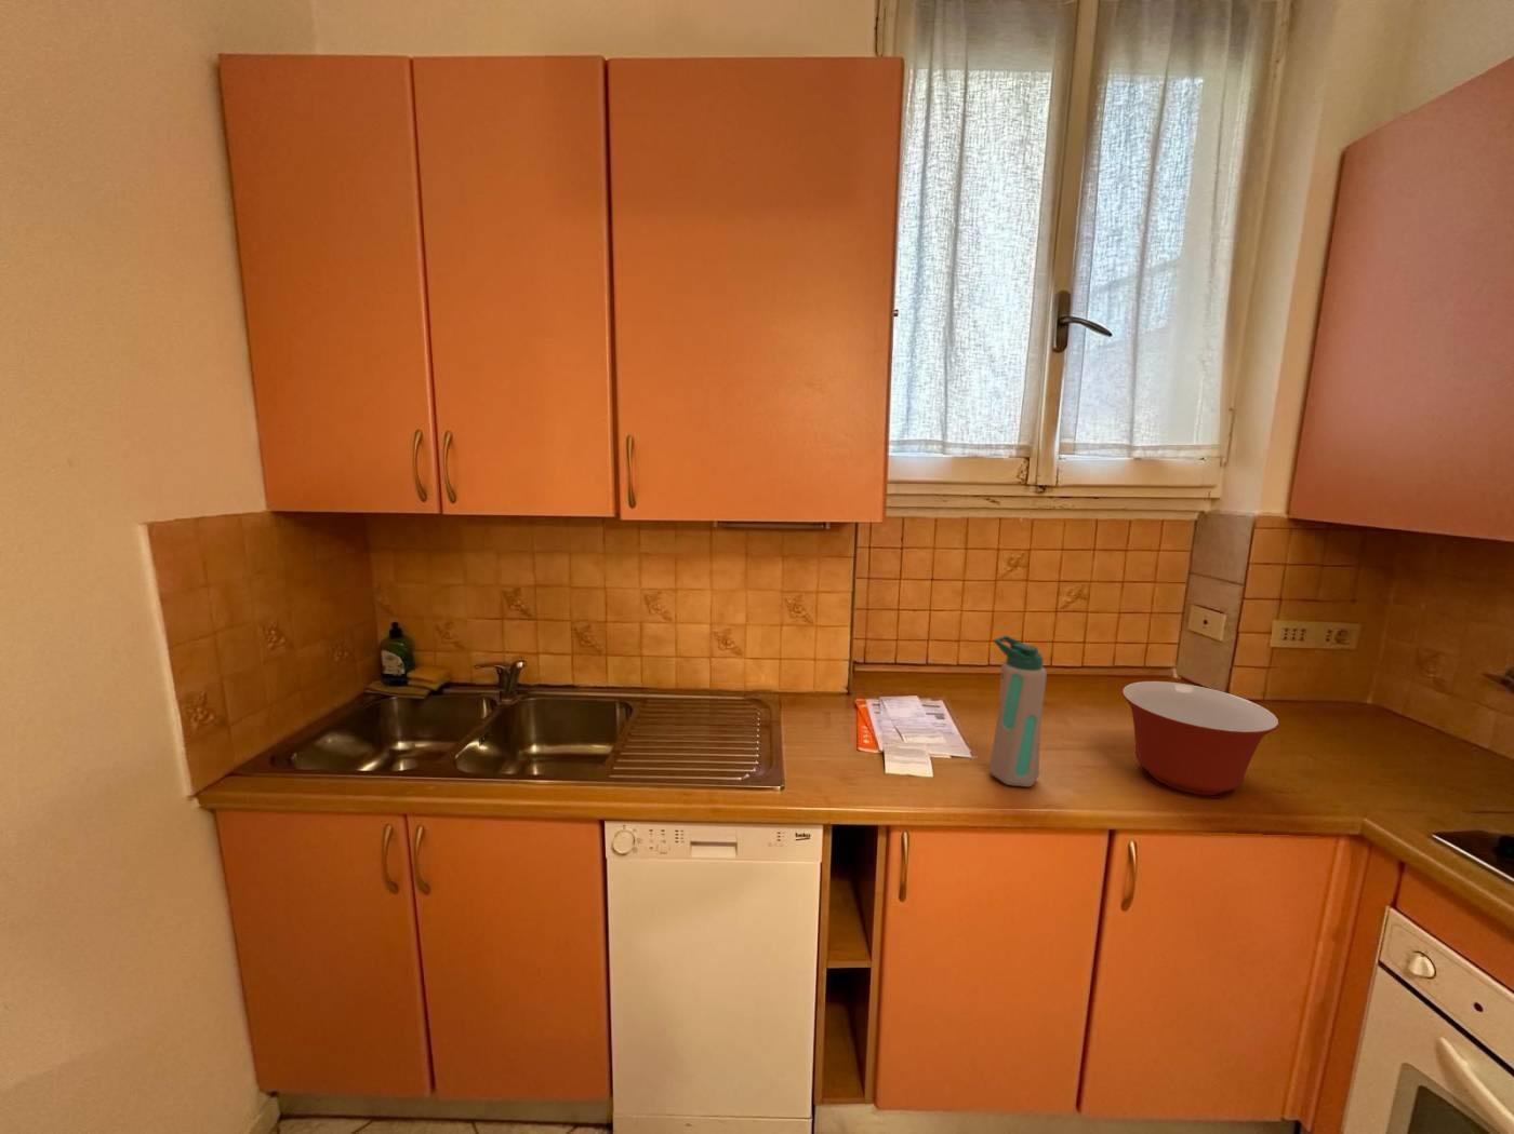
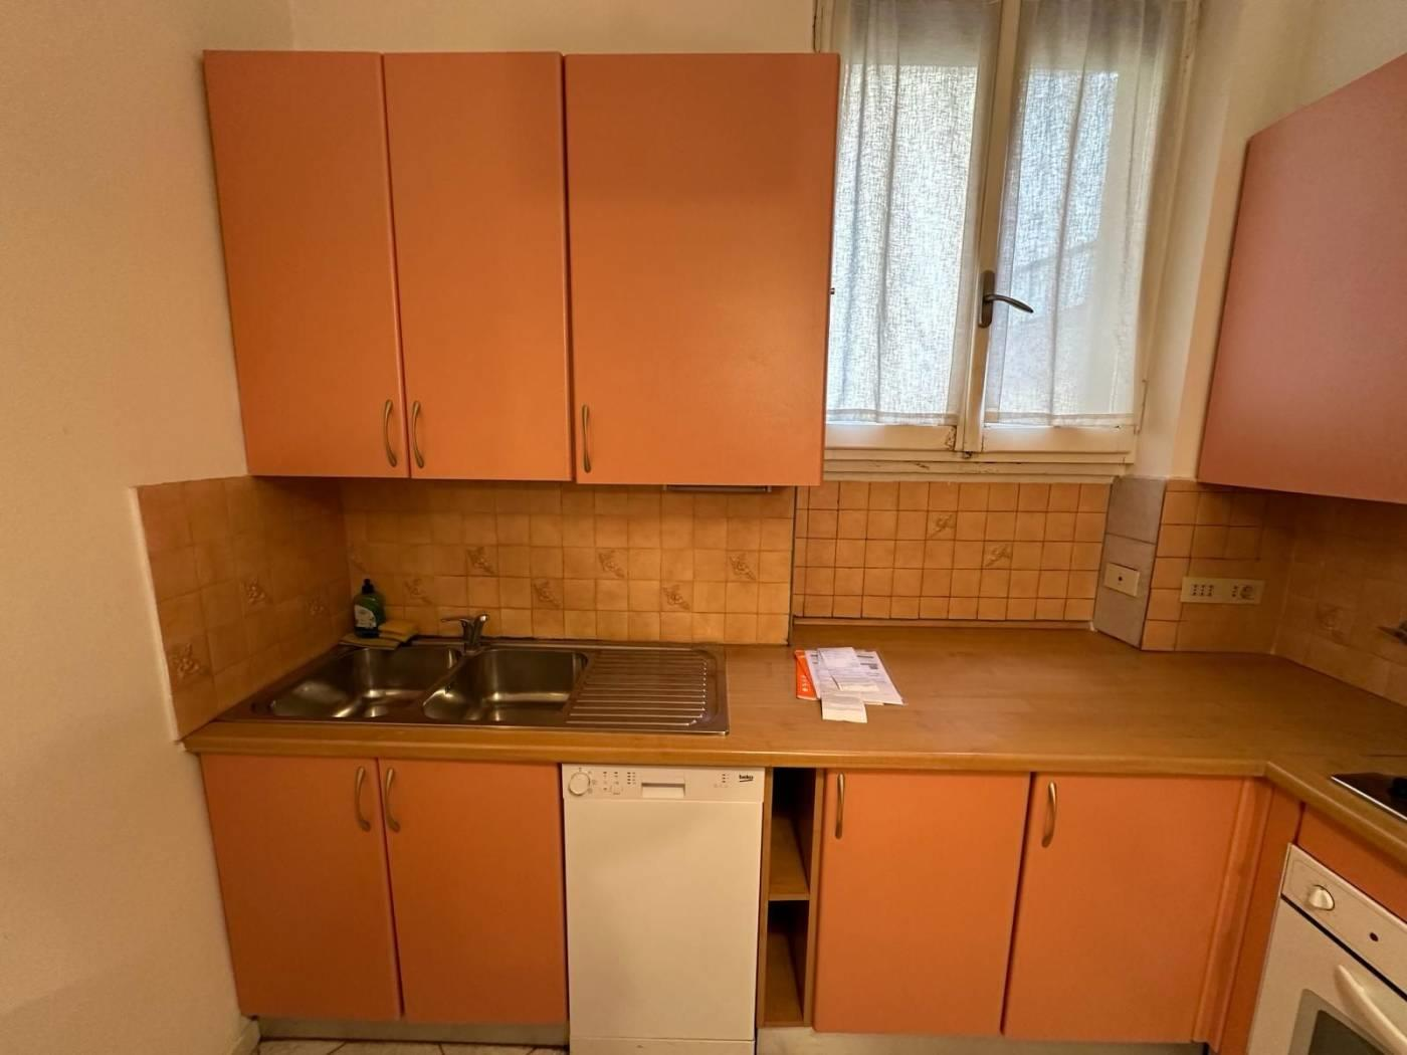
- water bottle (1016, 711)
- mixing bowl (1190, 741)
